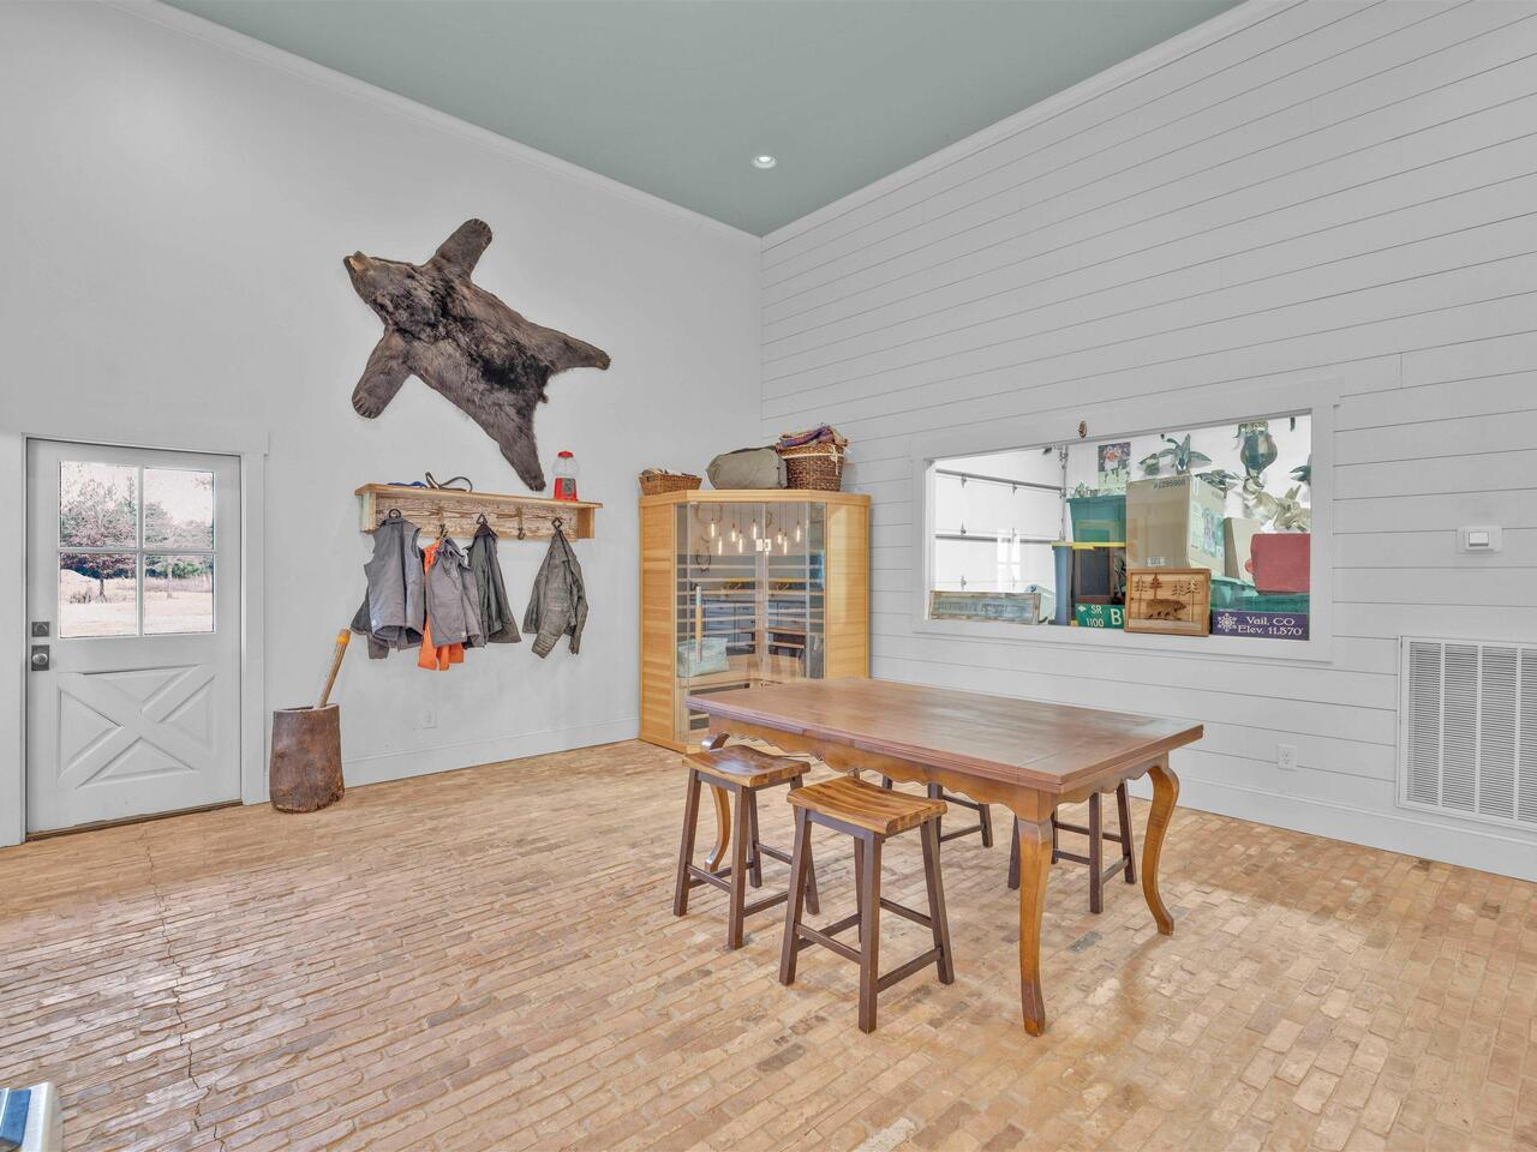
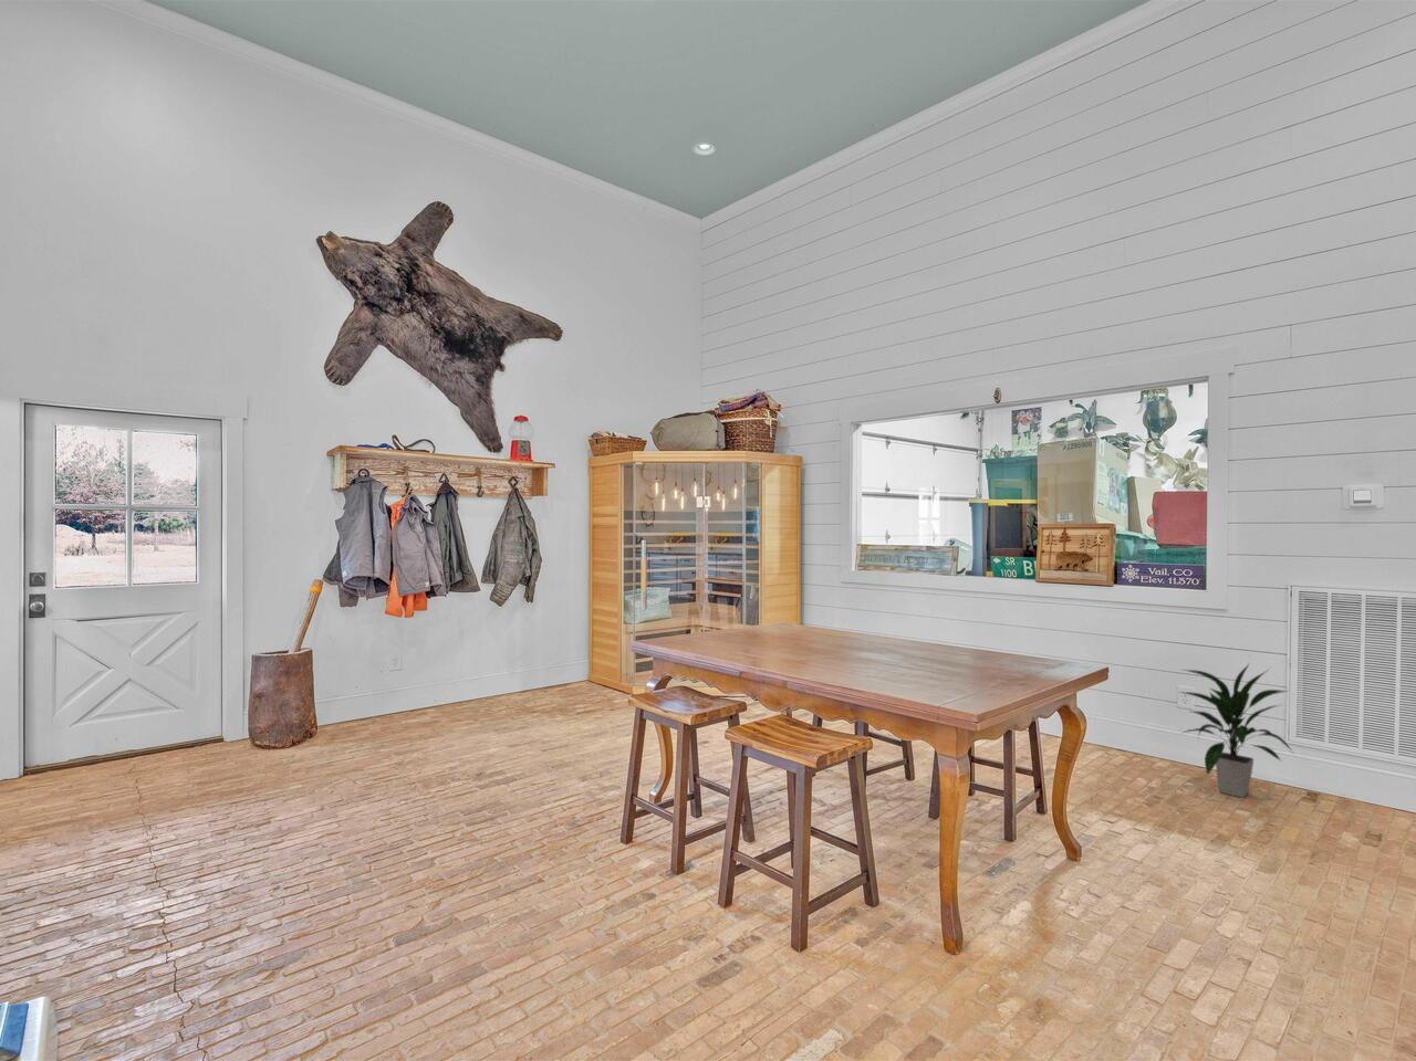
+ indoor plant (1229, 728)
